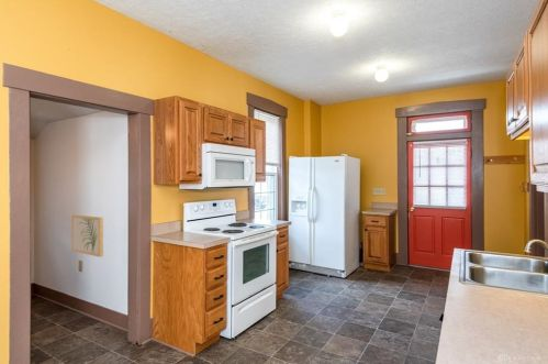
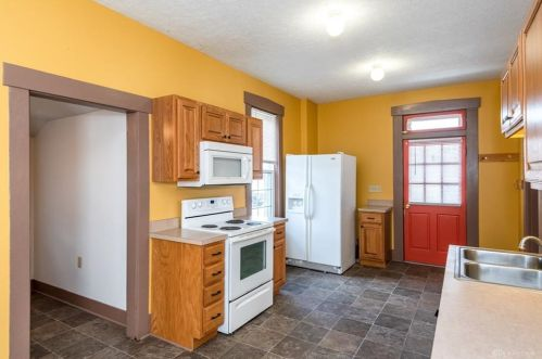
- wall art (87, 234)
